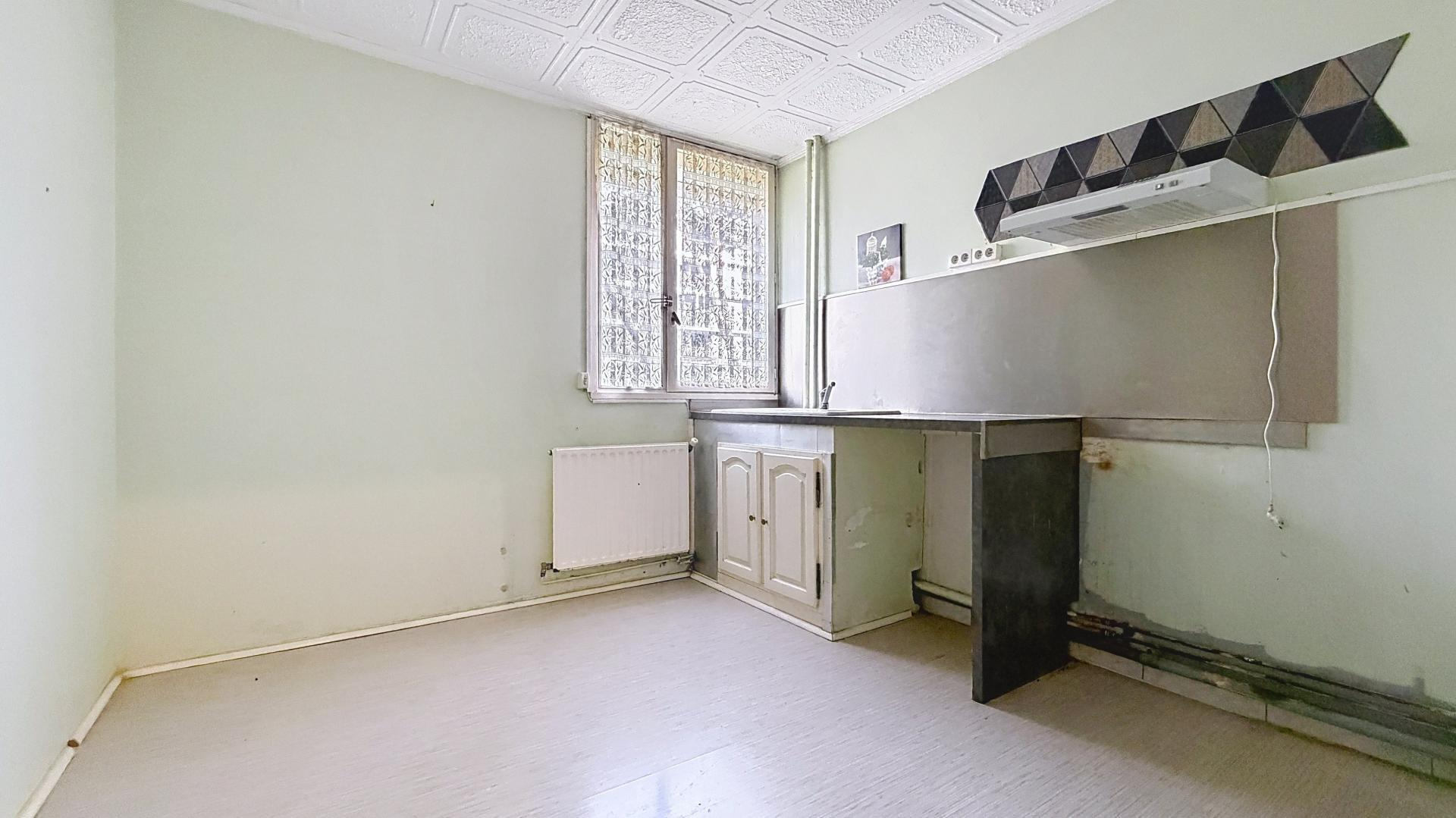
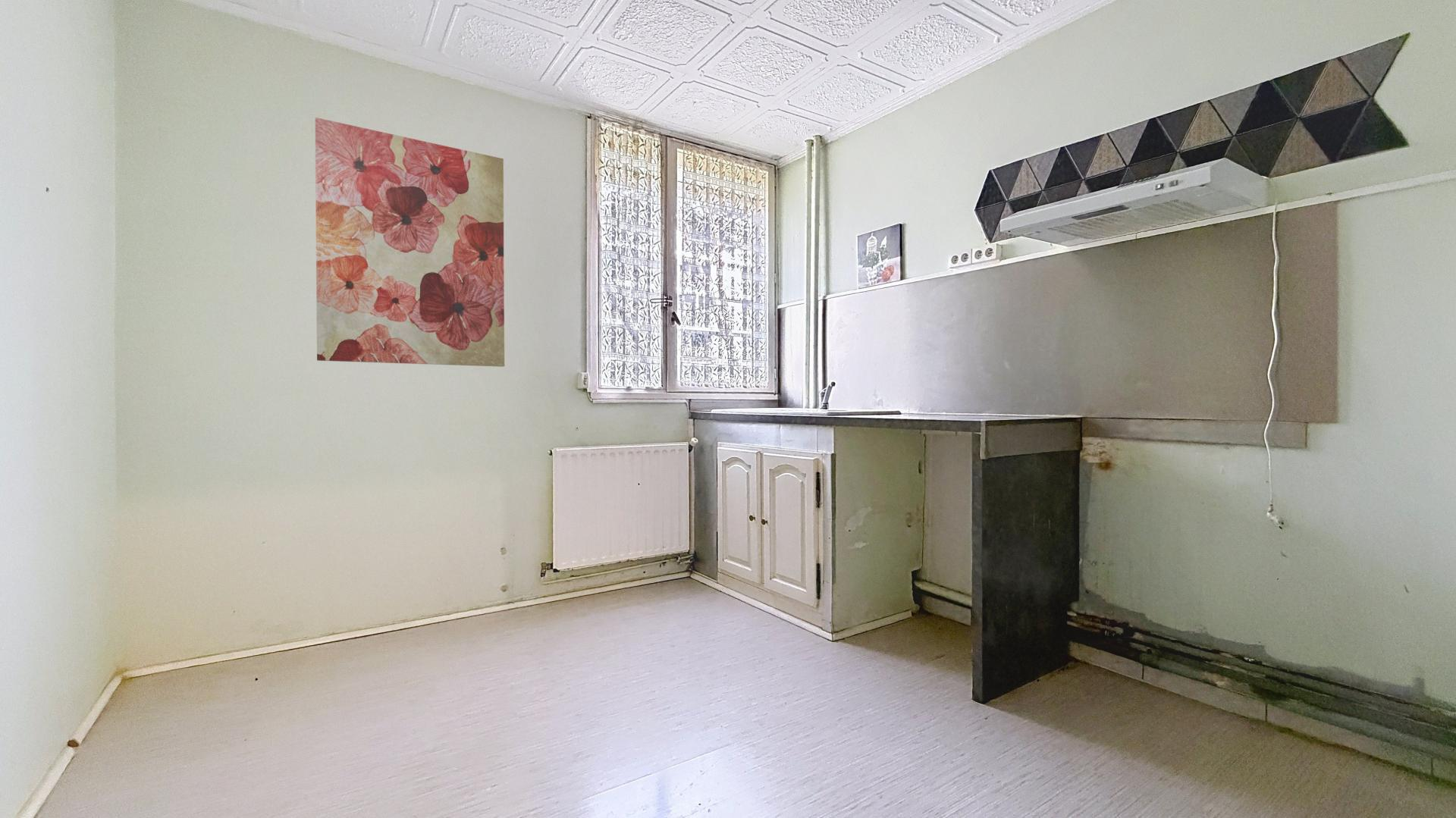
+ wall art (416, 252)
